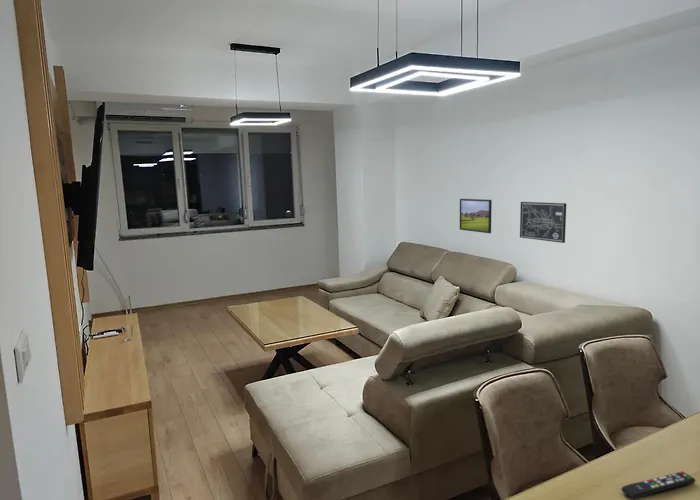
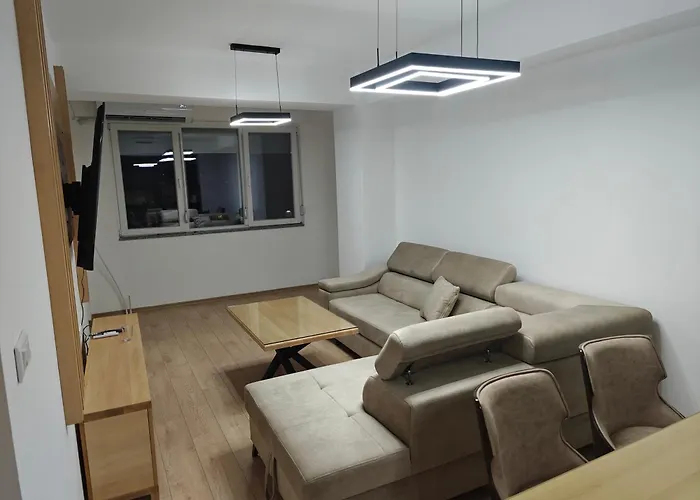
- remote control (658, 484)
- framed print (474, 215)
- wall art (541, 221)
